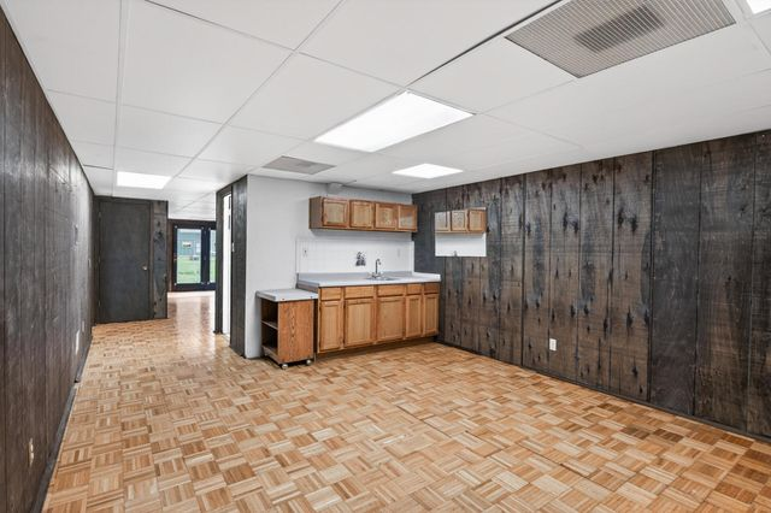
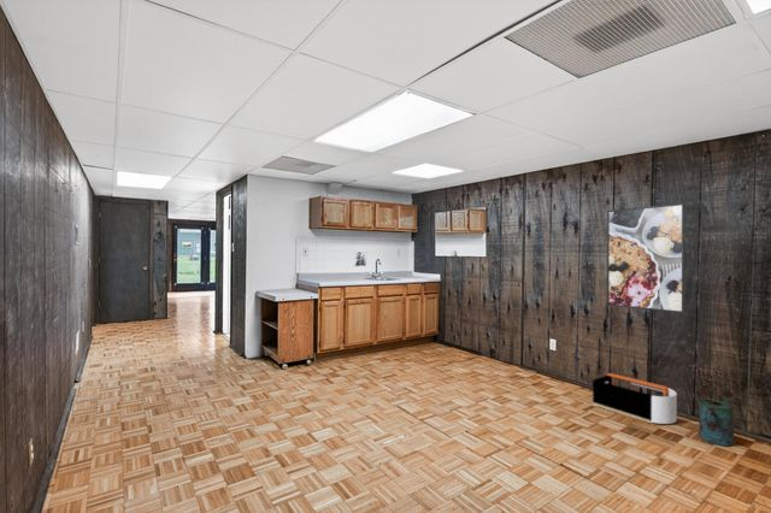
+ watering can (718, 417)
+ storage bin (635, 397)
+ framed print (642, 258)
